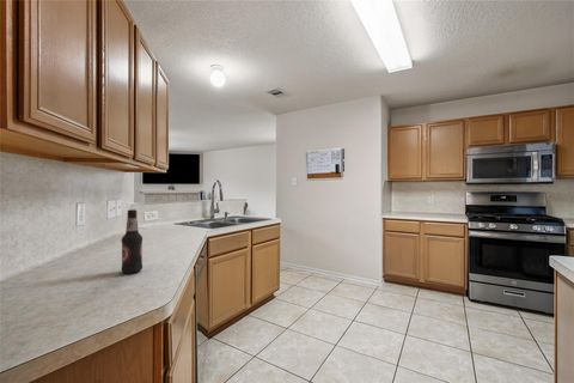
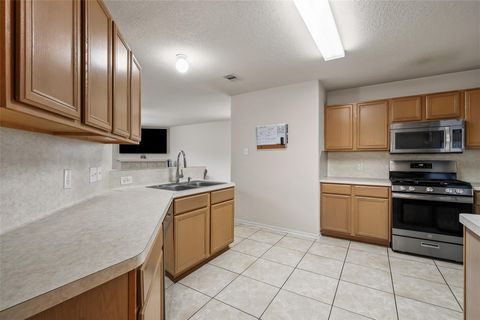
- bottle (132, 241)
